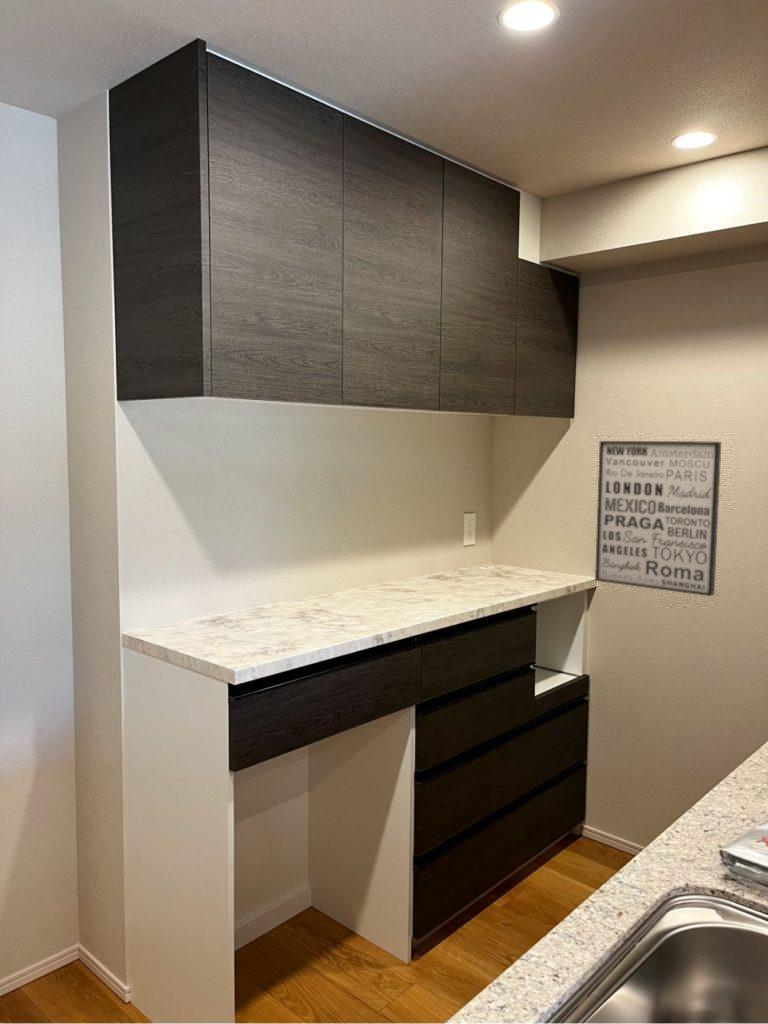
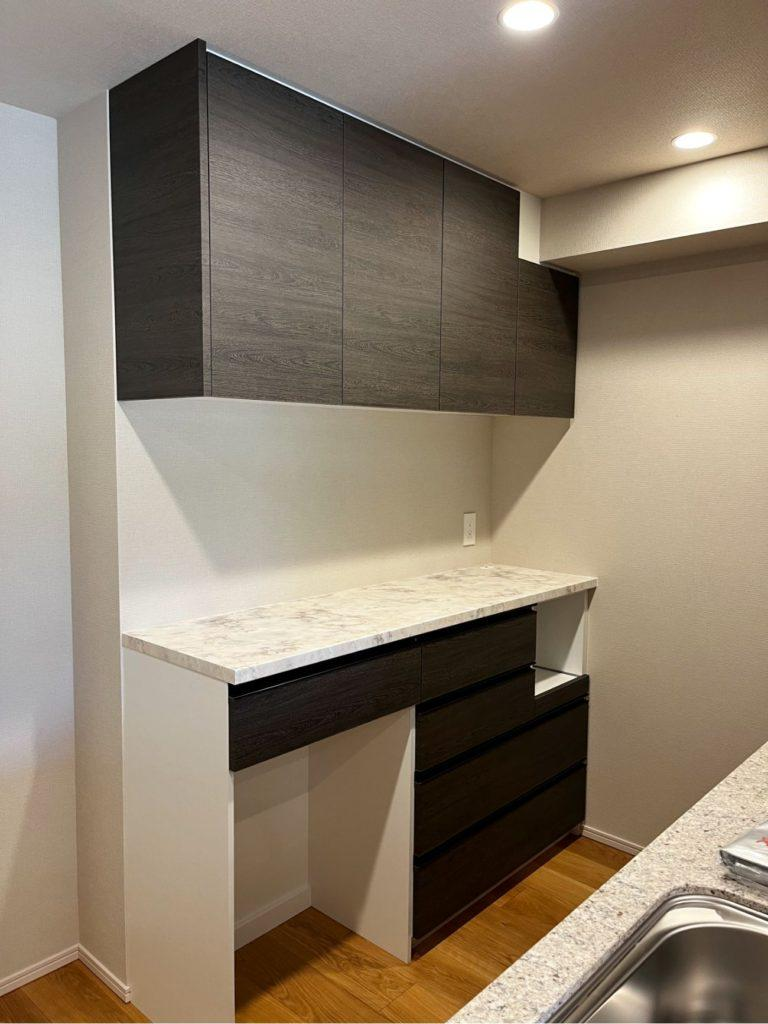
- wall art (654, 514)
